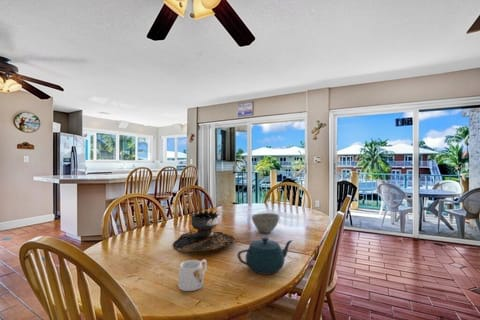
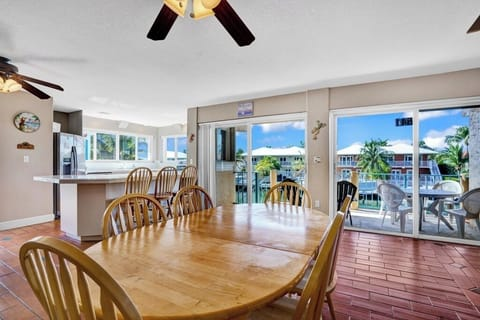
- mug (194, 272)
- brazier (204, 228)
- bowl (265, 223)
- teapot (266, 252)
